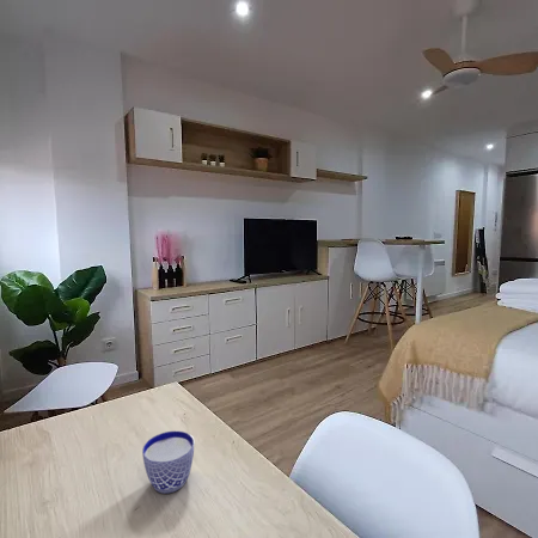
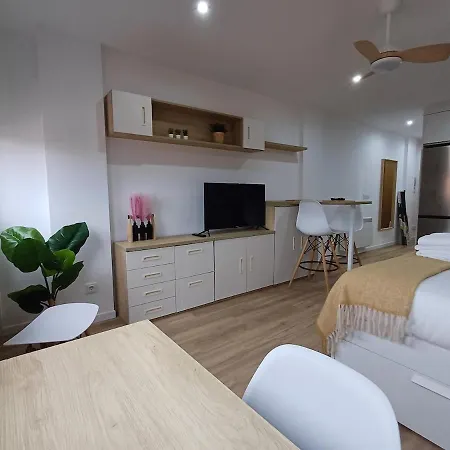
- cup (173, 458)
